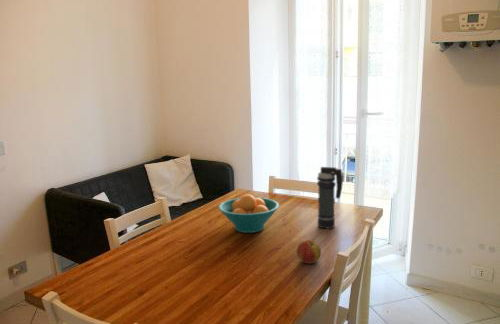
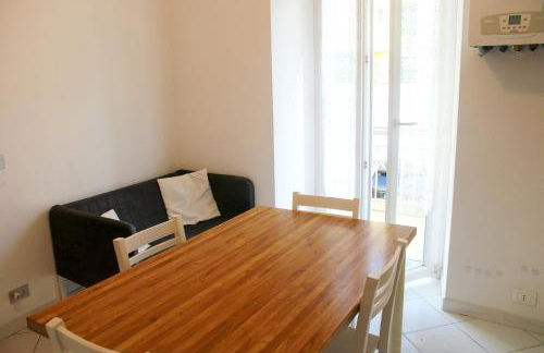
- smoke grenade (329, 197)
- fruit bowl (248, 211)
- apple (308, 250)
